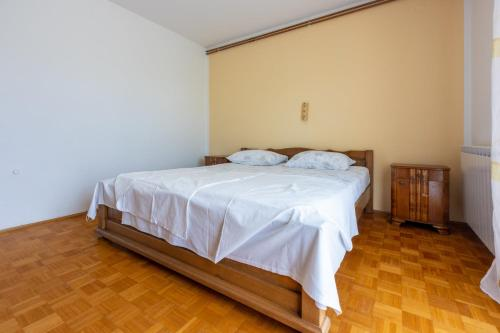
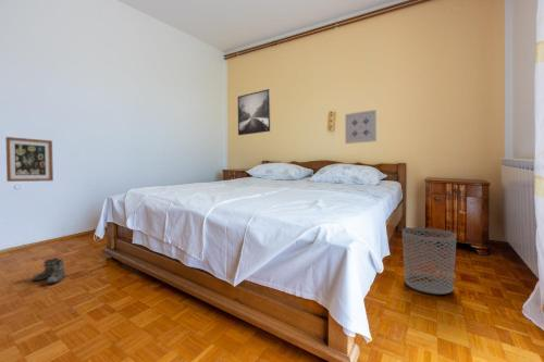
+ wall art (360, 127)
+ boots (50, 270)
+ waste bin (428, 259)
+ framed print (252, 113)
+ wall art (30, 160)
